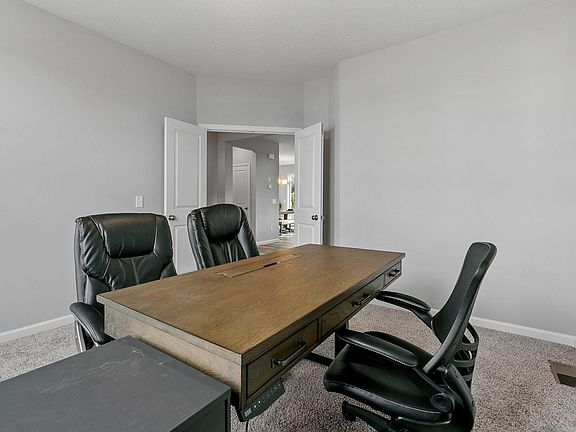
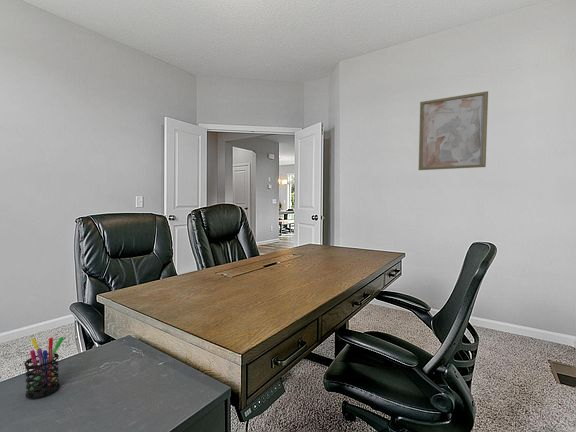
+ pen holder (46, 362)
+ wall art (451, 132)
